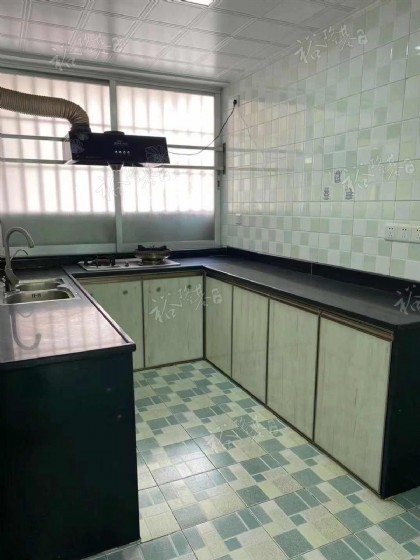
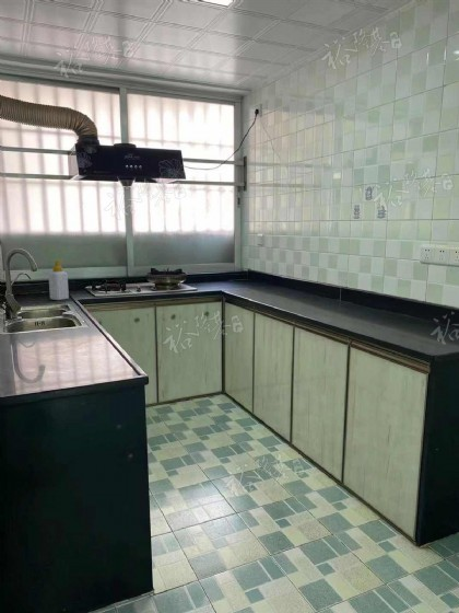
+ soap bottle (58, 279)
